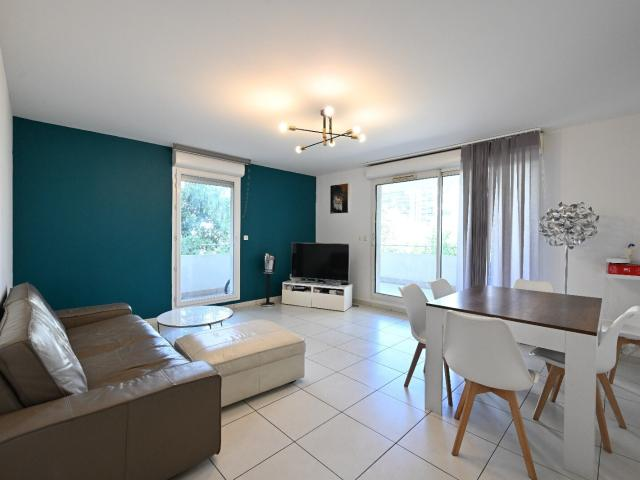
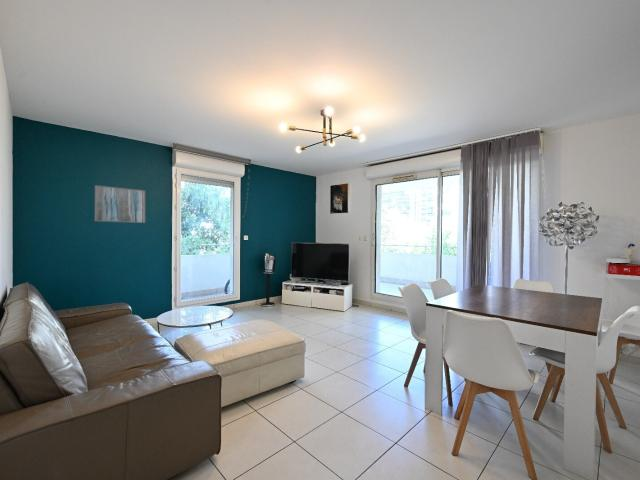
+ wall art (121, 205)
